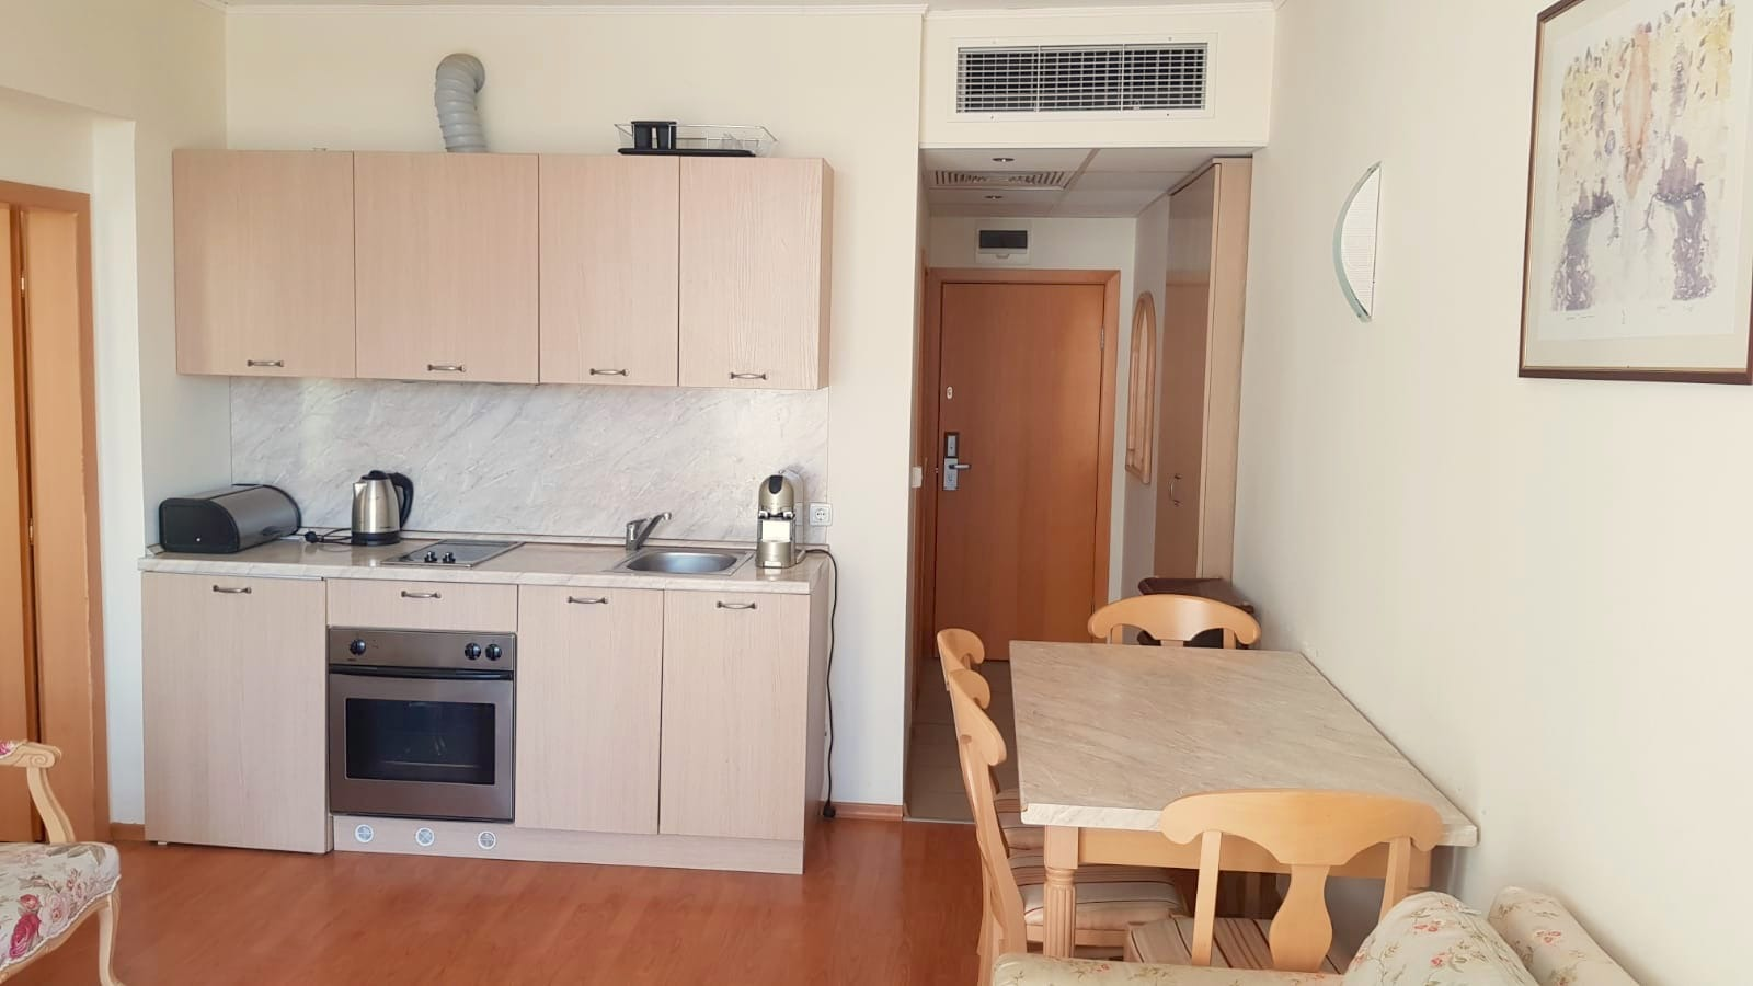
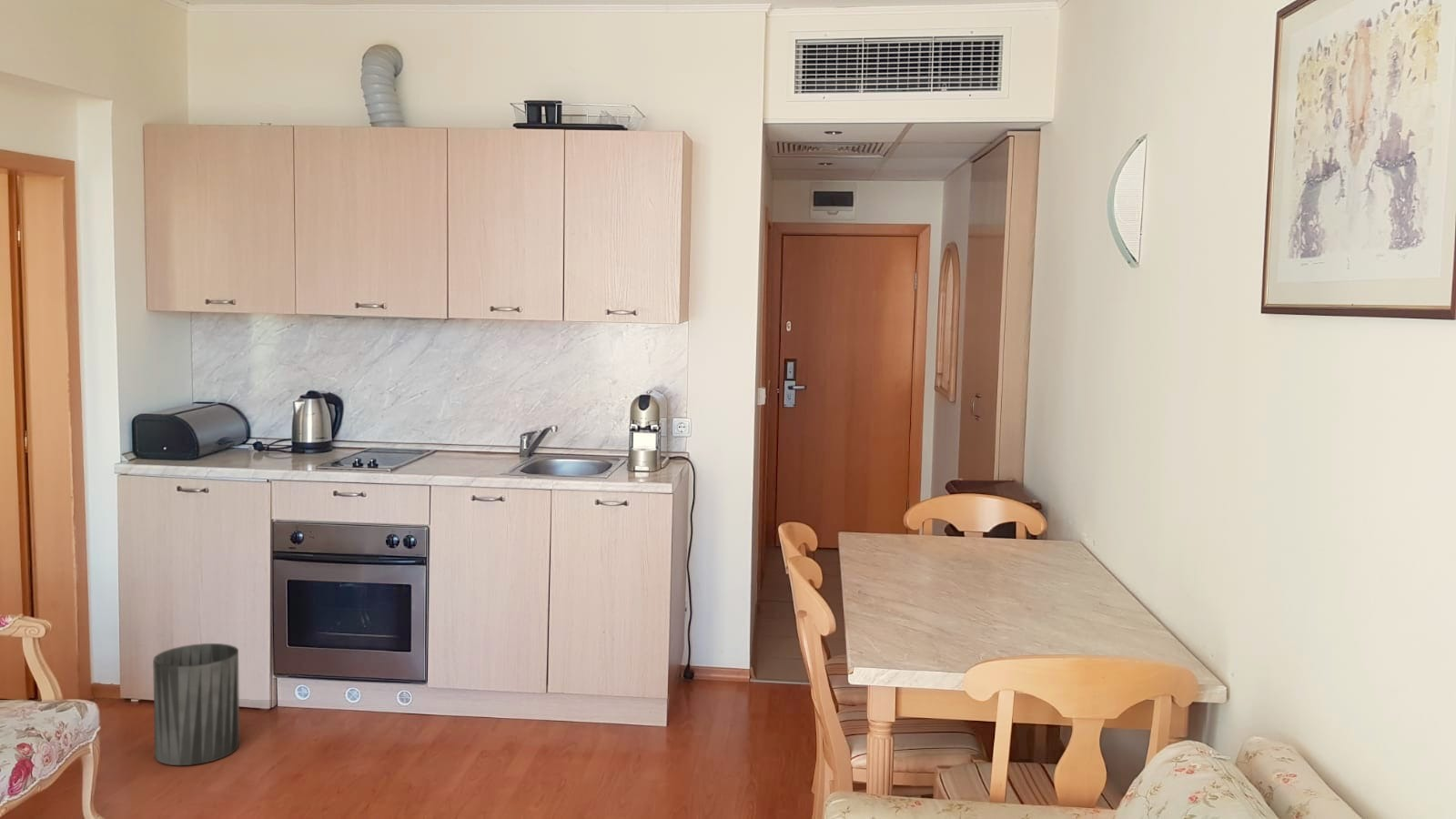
+ trash can (197, 702)
